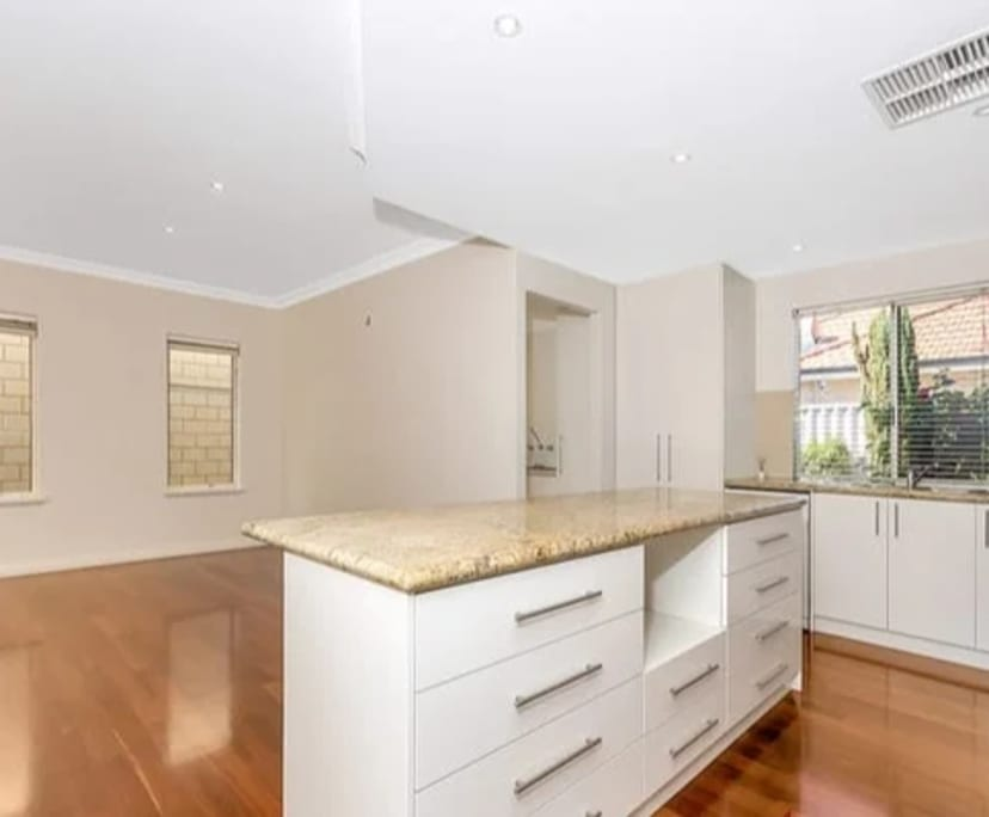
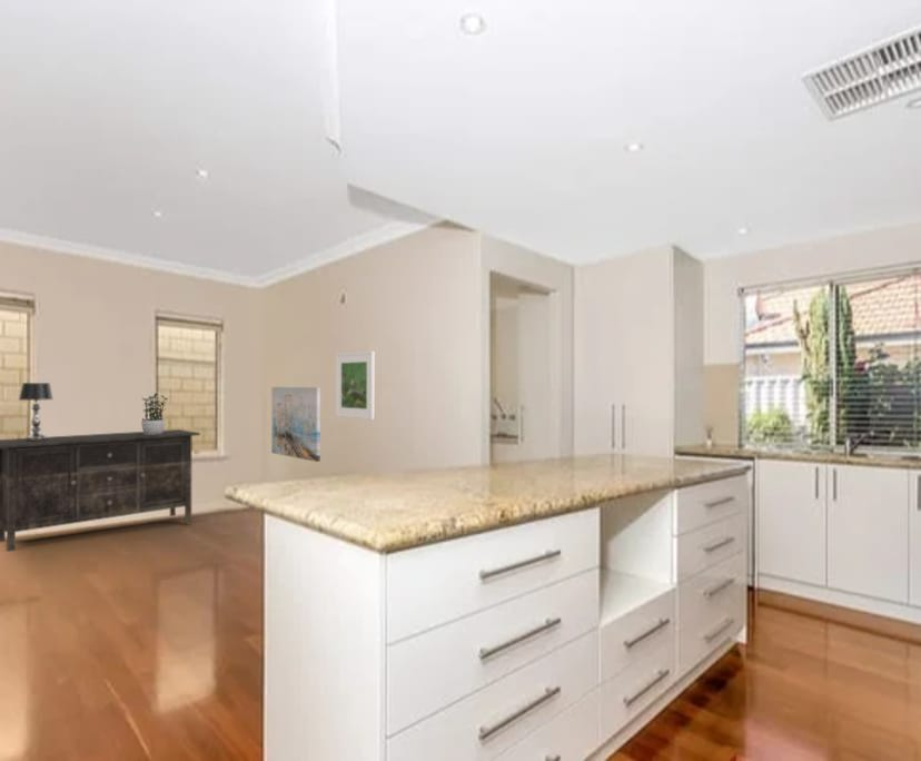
+ potted plant (155, 413)
+ wall art (294, 422)
+ table lamp (36, 411)
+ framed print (354, 385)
+ sideboard (101, 484)
